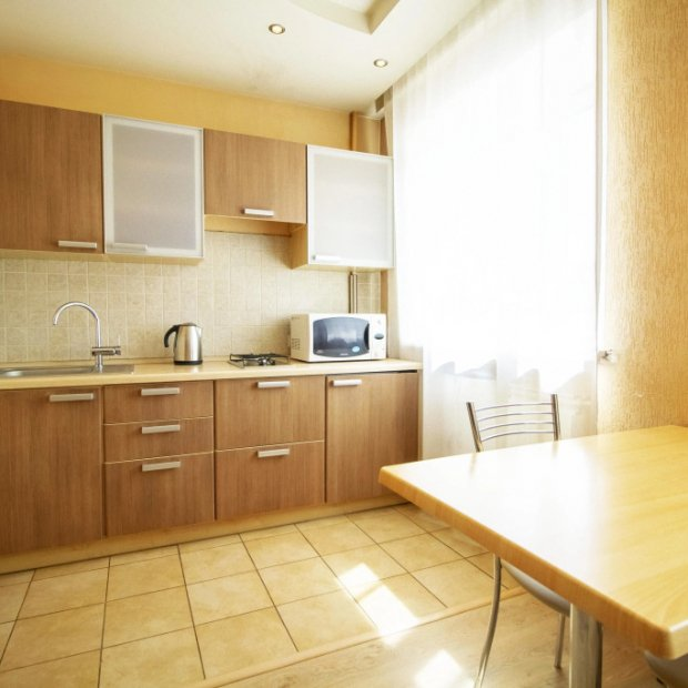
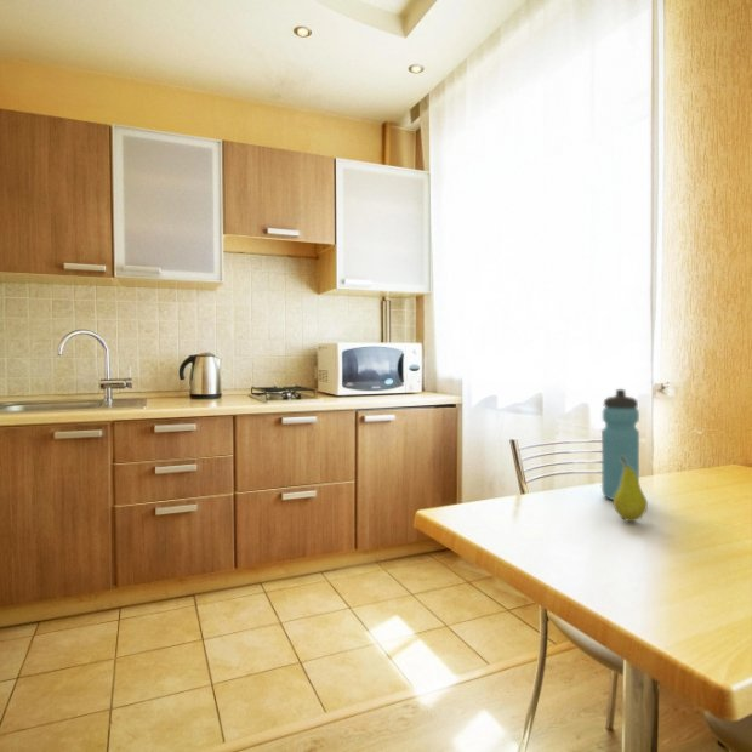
+ water bottle (620, 443)
+ fruit (629, 489)
